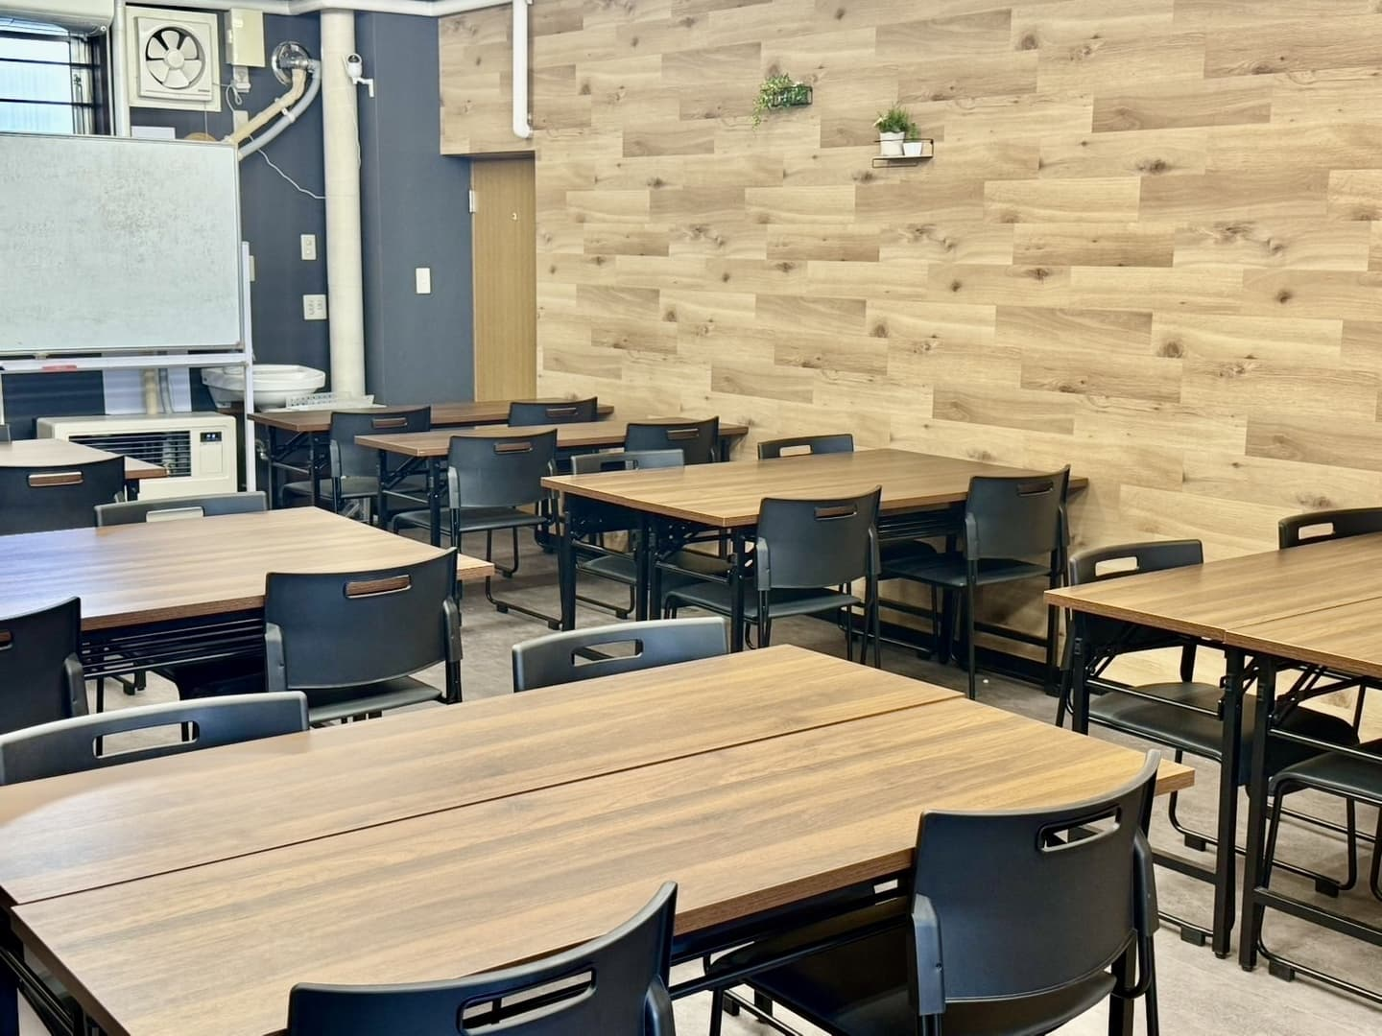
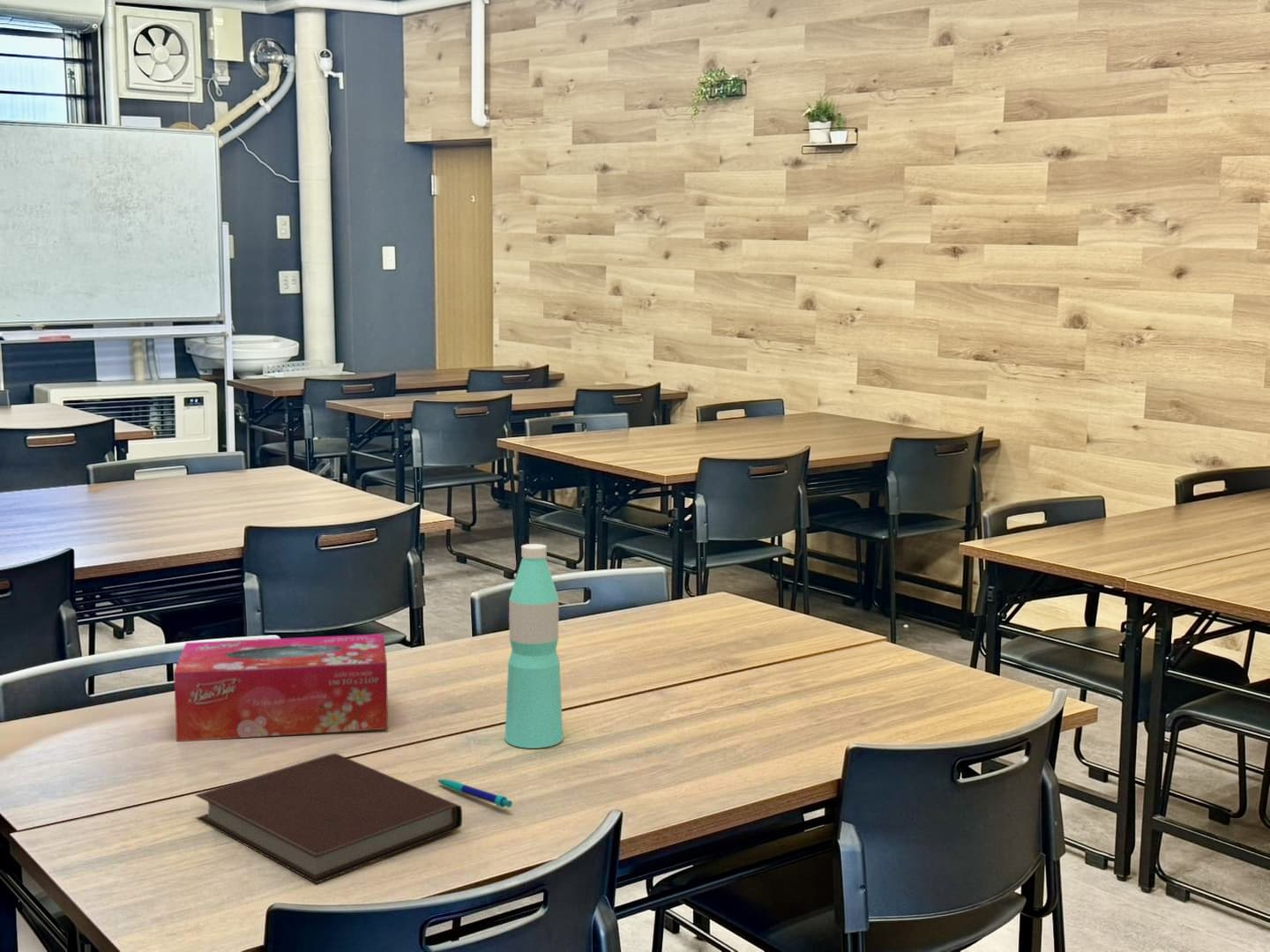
+ notebook (328, 811)
+ tissue box (285, 685)
+ water bottle (534, 643)
+ pen (473, 791)
